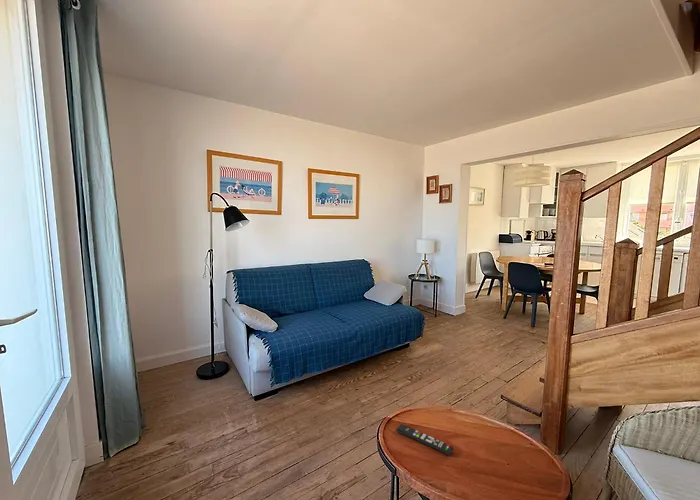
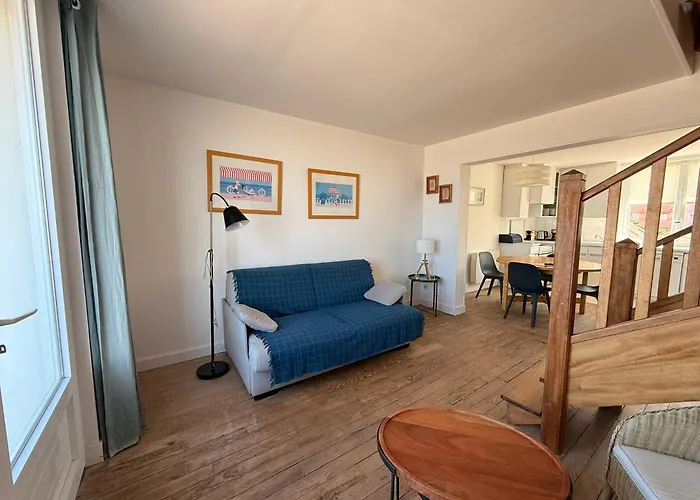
- remote control (423, 438)
